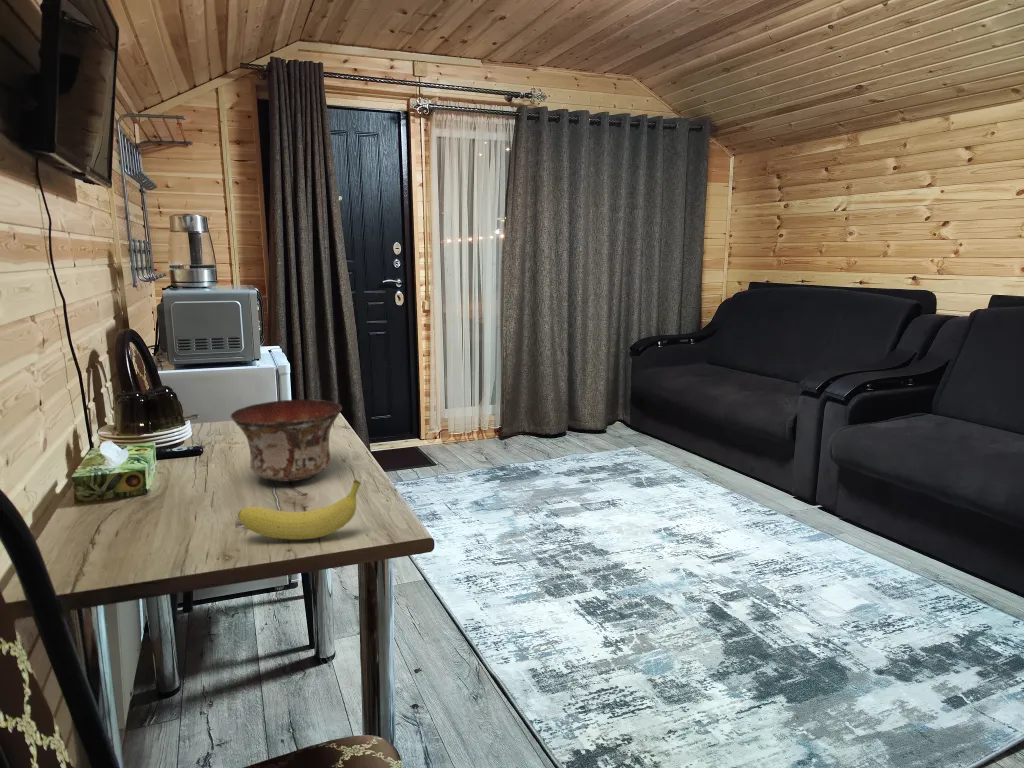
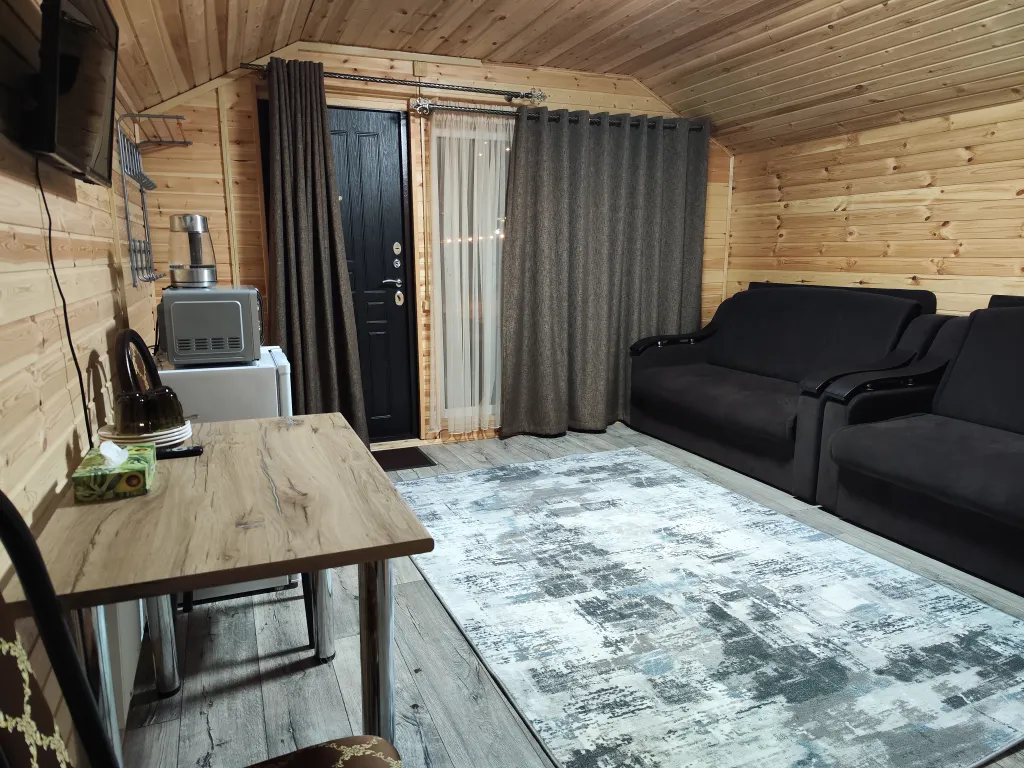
- fruit (300, 512)
- bowl (289, 443)
